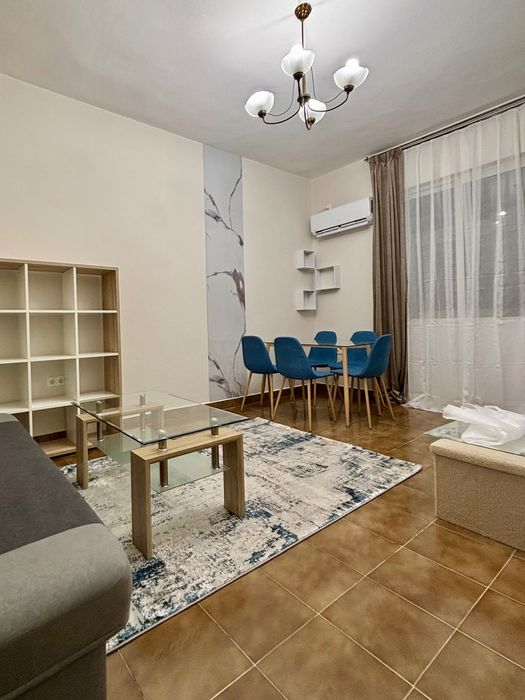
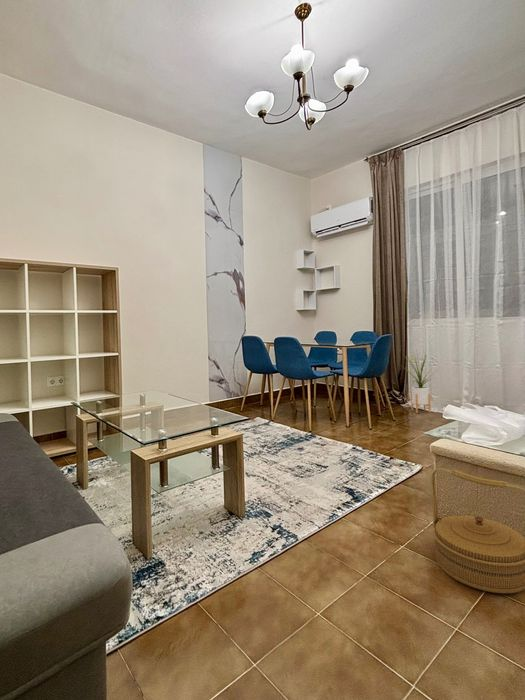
+ basket (479, 521)
+ house plant (421, 379)
